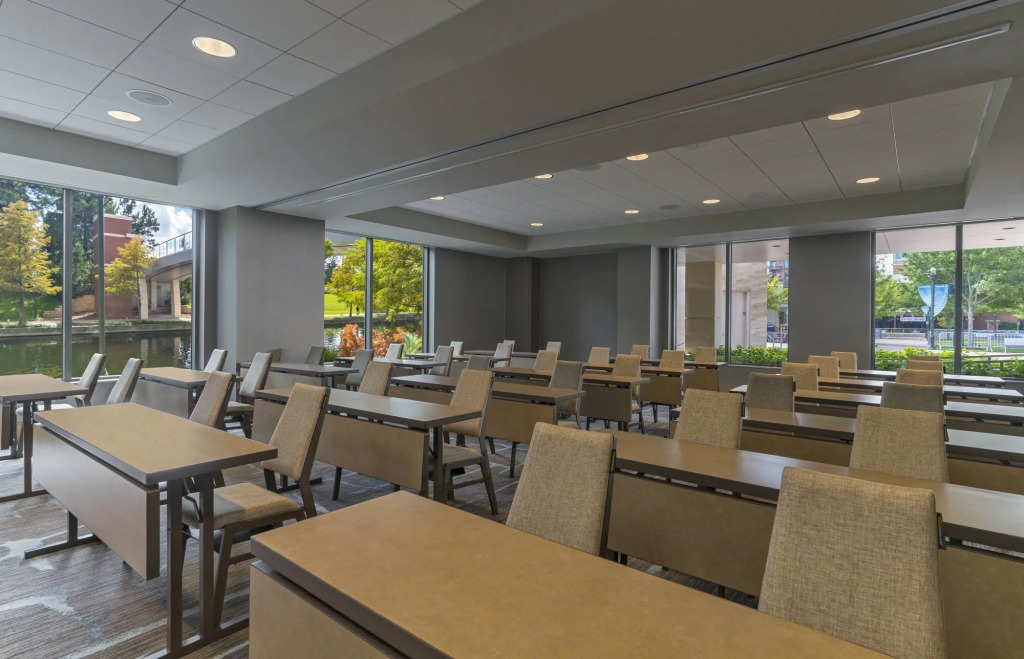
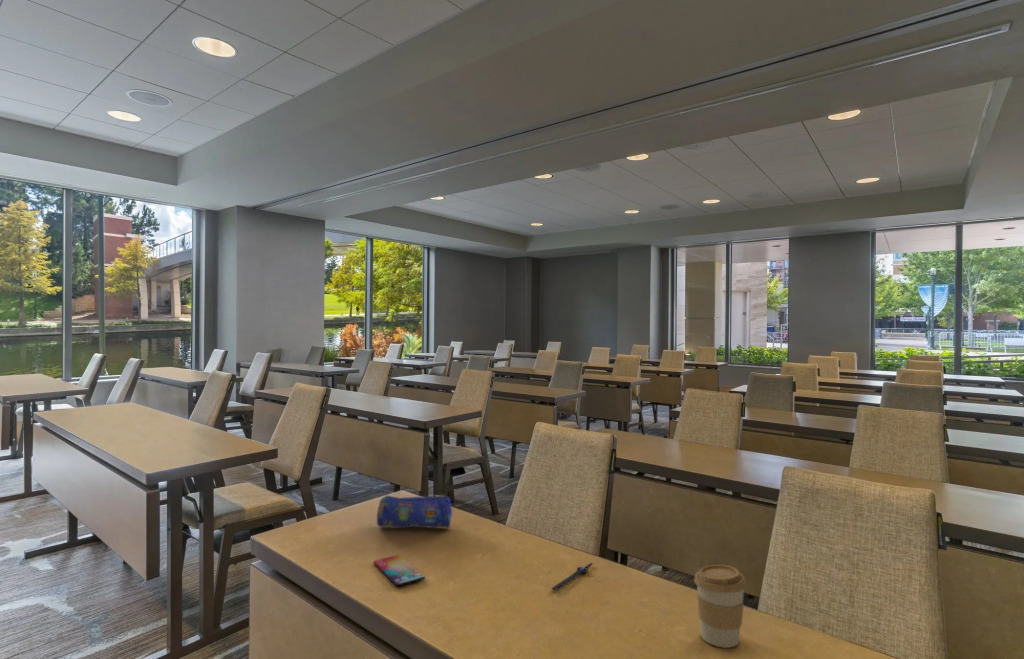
+ sword (573, 575)
+ smartphone (398, 569)
+ pencil case (415, 510)
+ coffee cup (719, 603)
